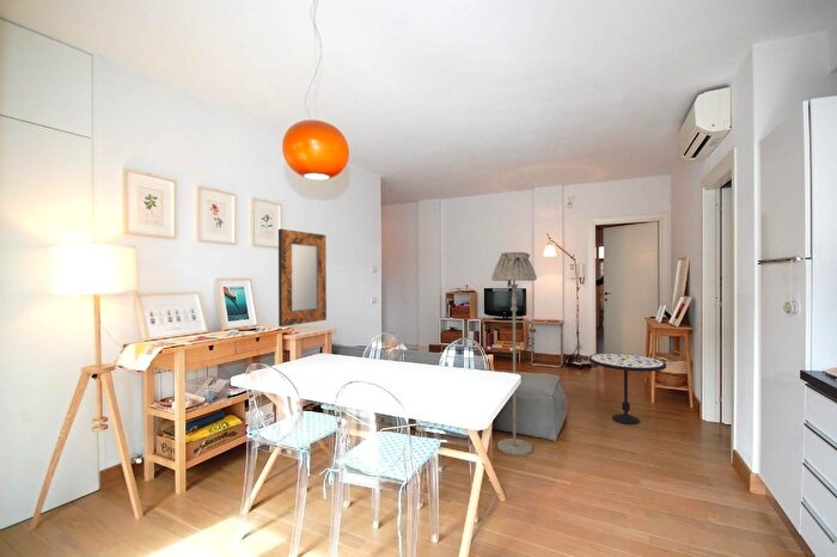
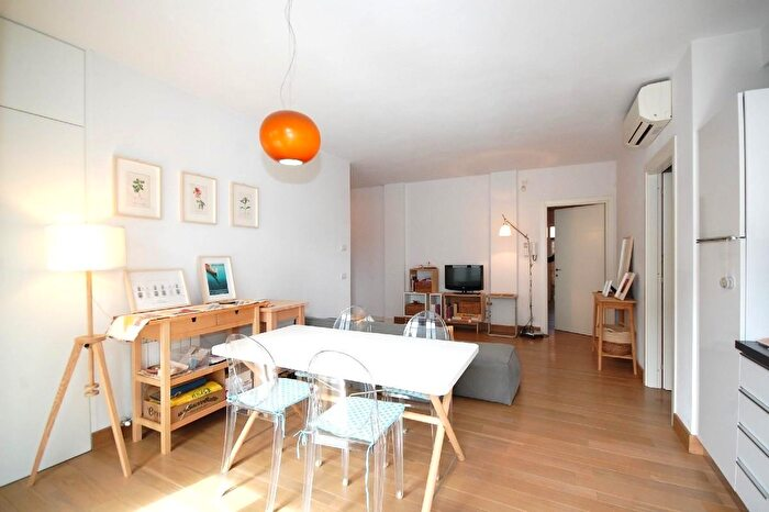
- floor lamp (513, 350)
- side table (625, 390)
- home mirror (304, 277)
